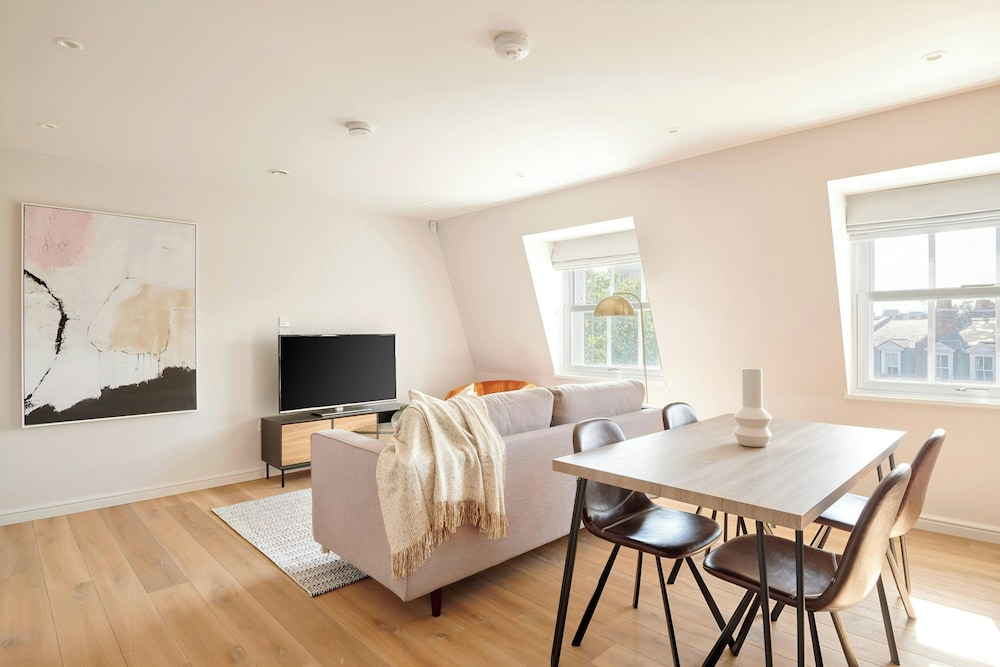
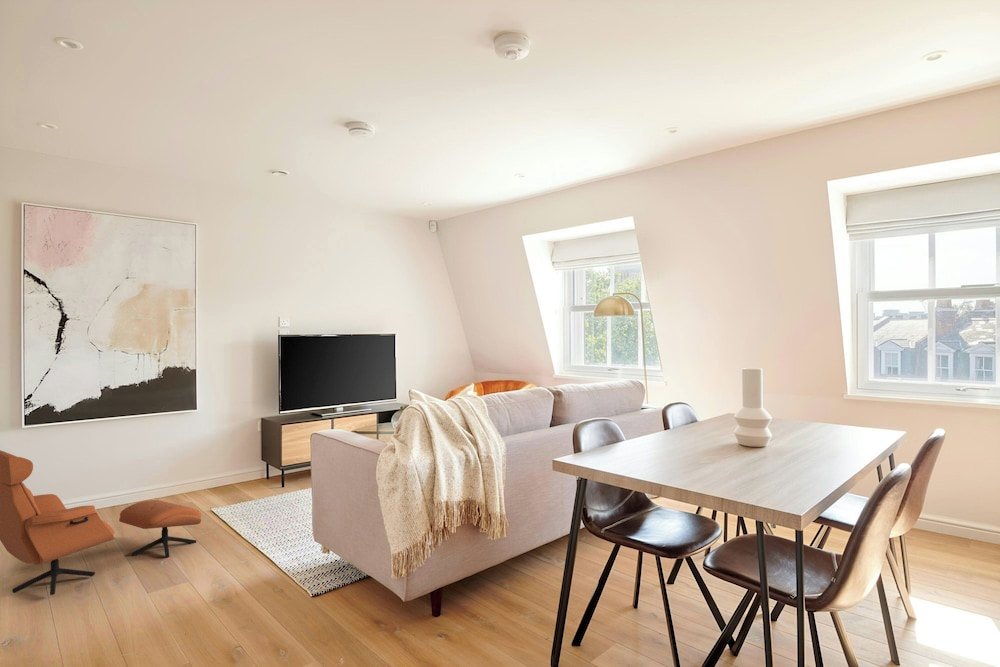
+ armchair (94, 506)
